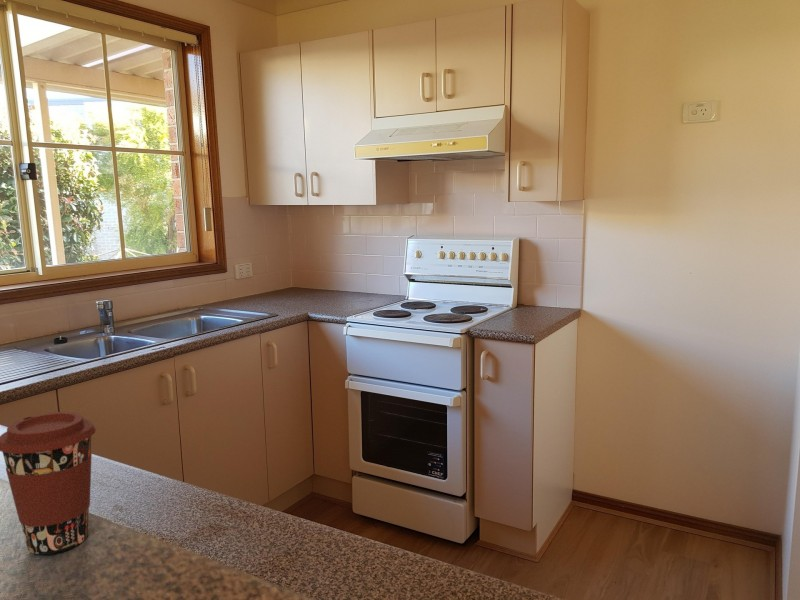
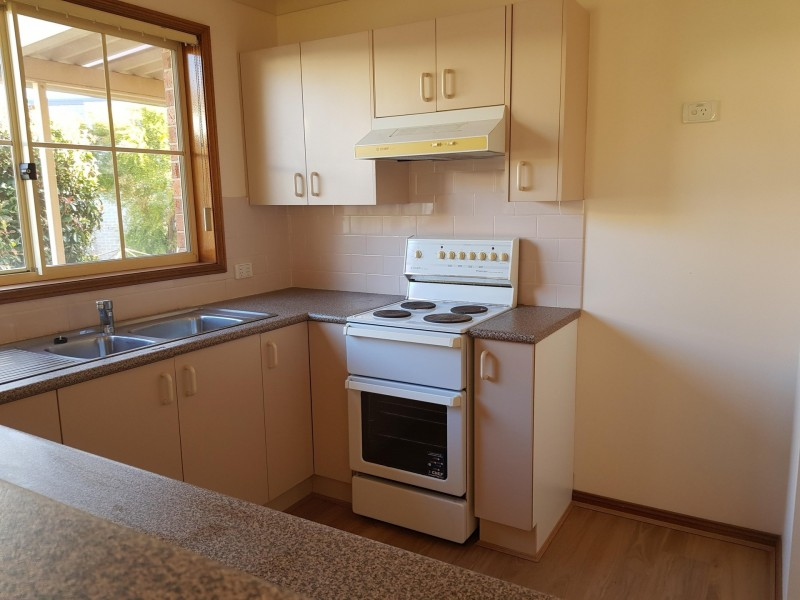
- coffee cup (52, 482)
